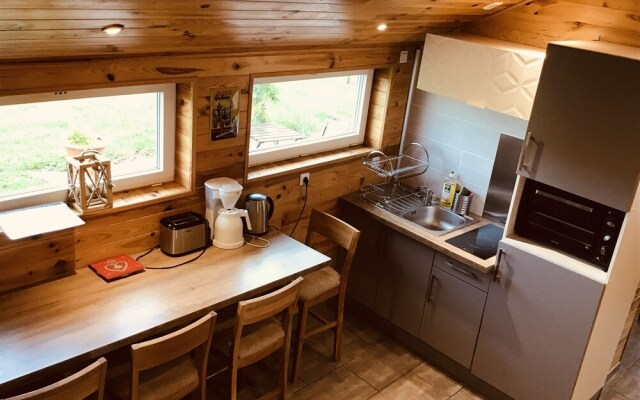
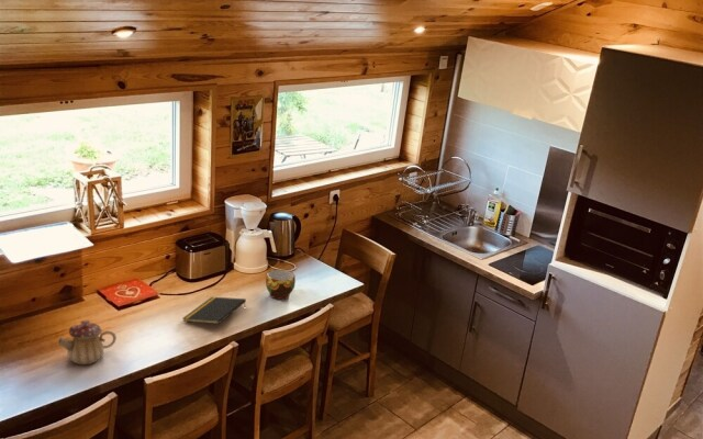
+ cup (280, 284)
+ notepad (214, 309)
+ teapot (88, 338)
